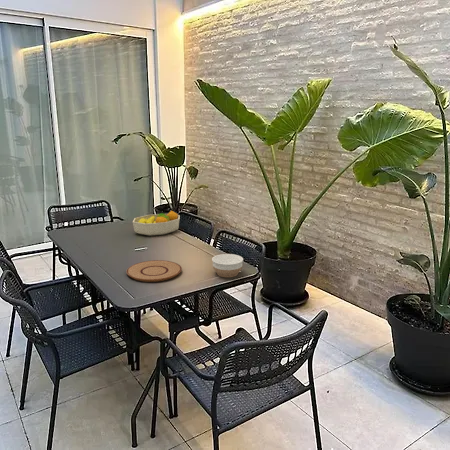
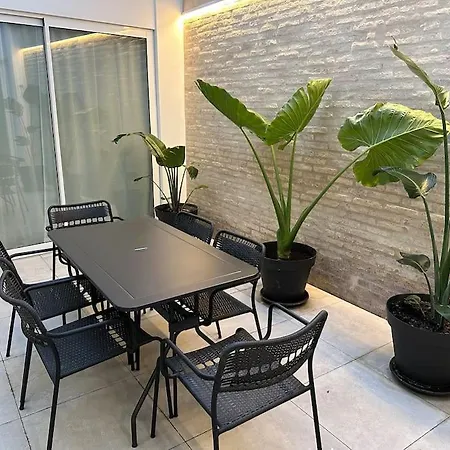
- bowl (227, 266)
- fruit bowl (157, 222)
- plate (154, 270)
